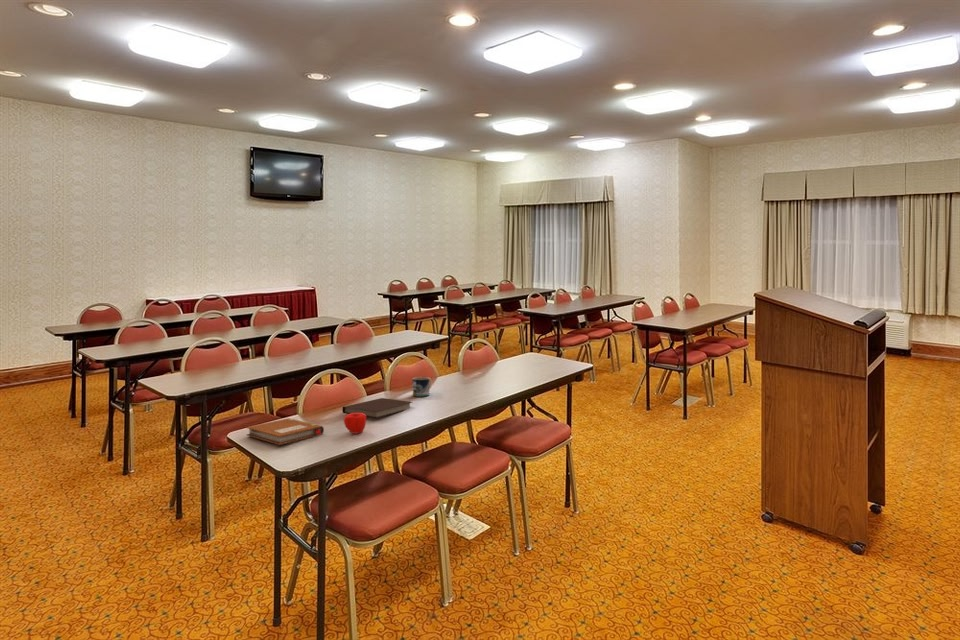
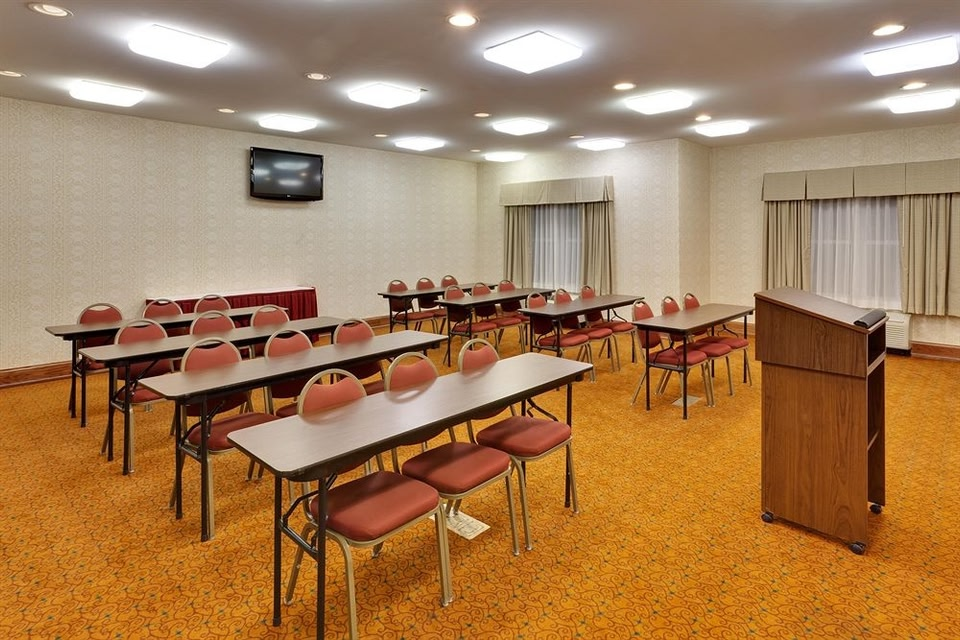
- mug (423, 386)
- notebook (378, 407)
- notebook (286, 430)
- apple (355, 423)
